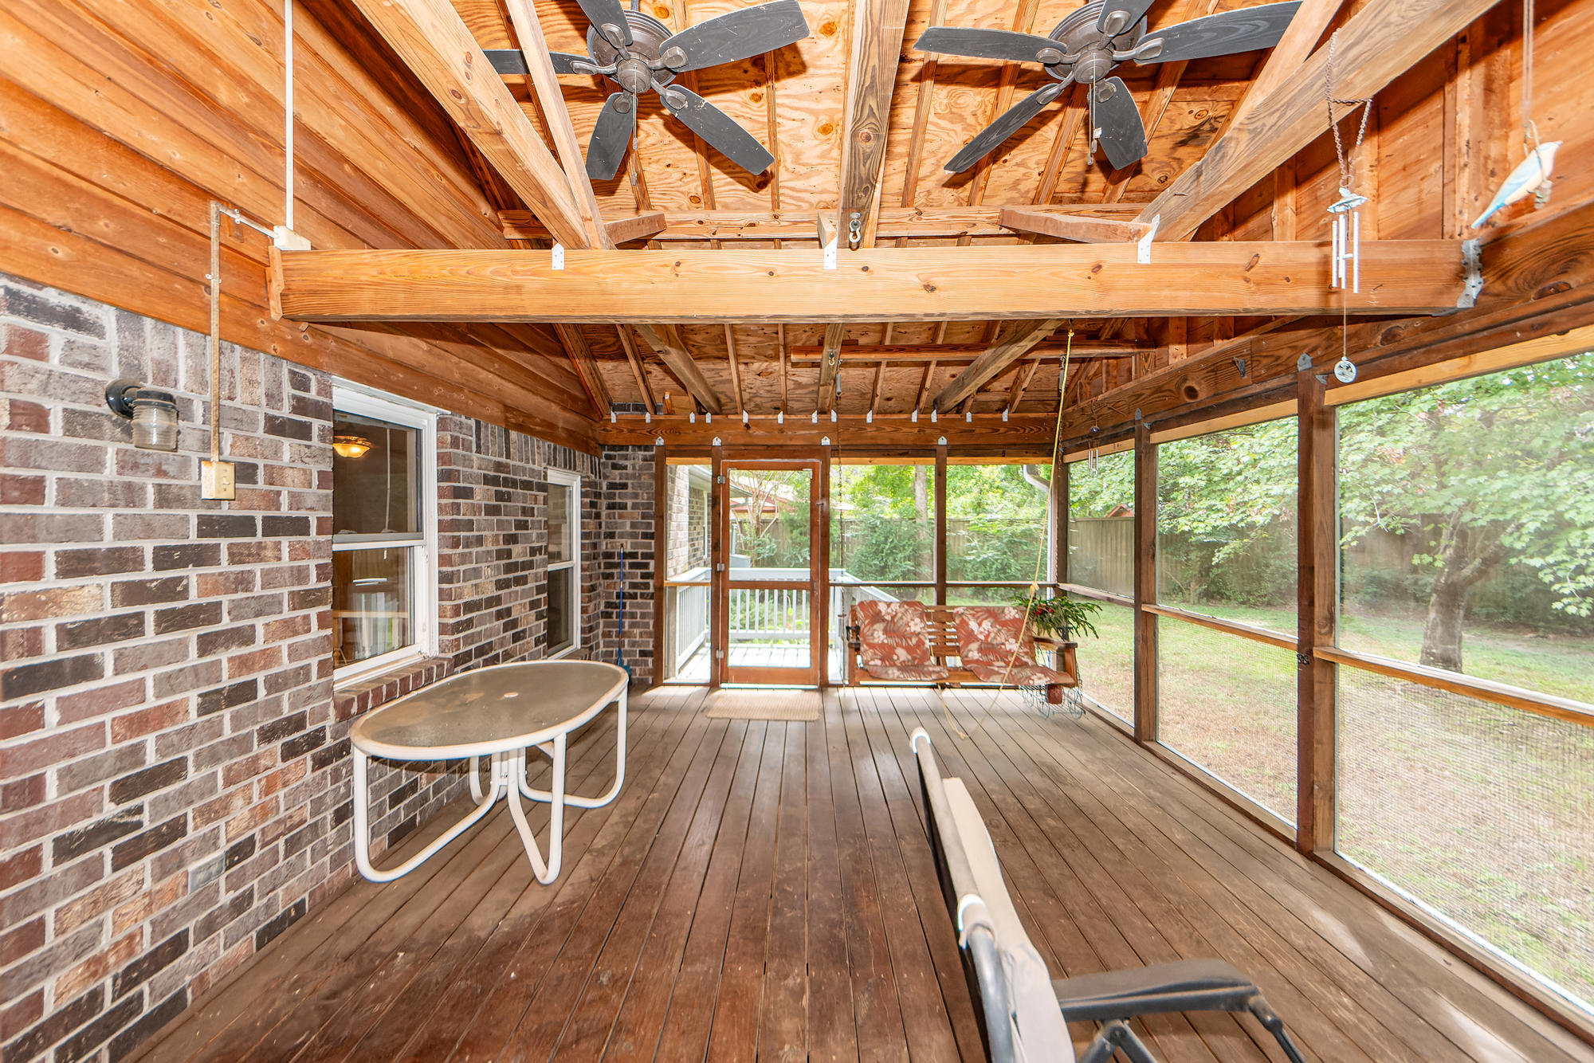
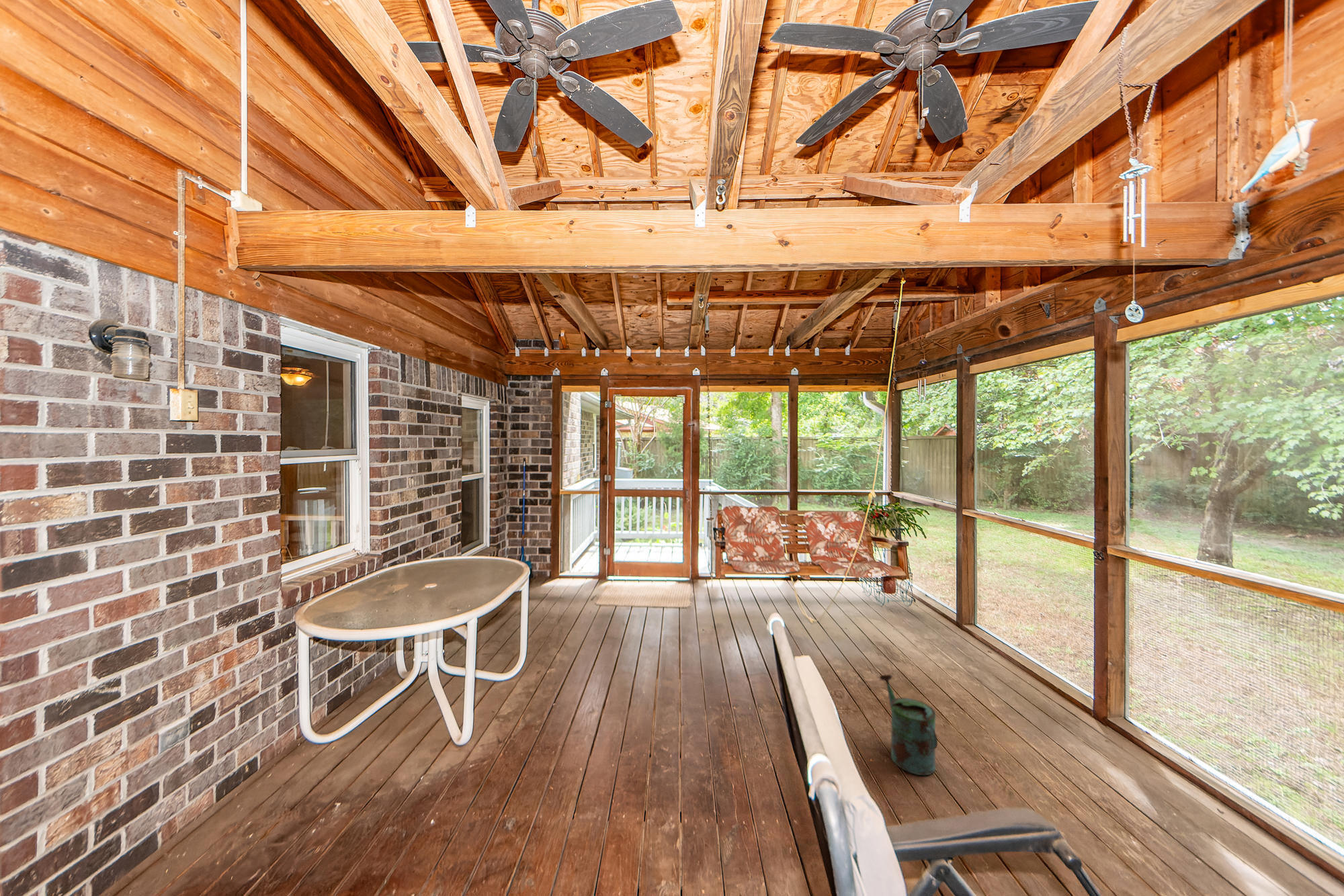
+ watering can (906, 723)
